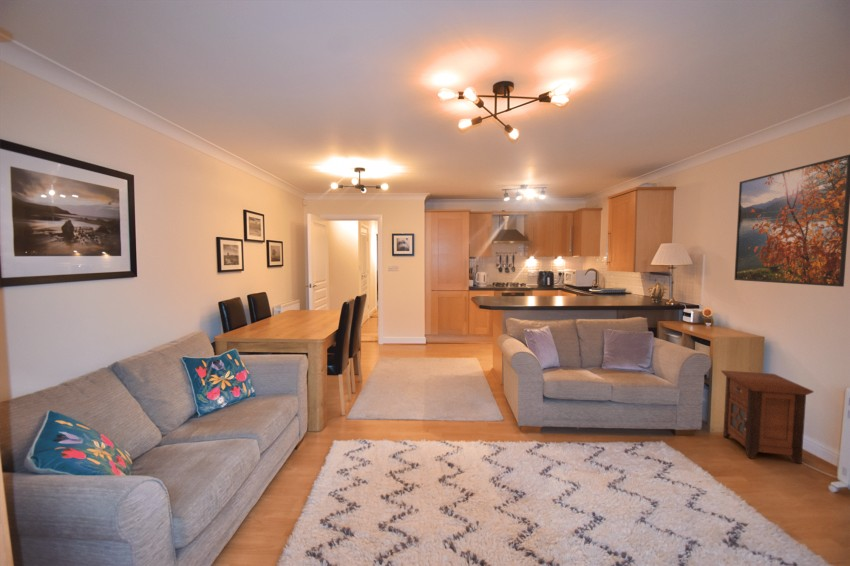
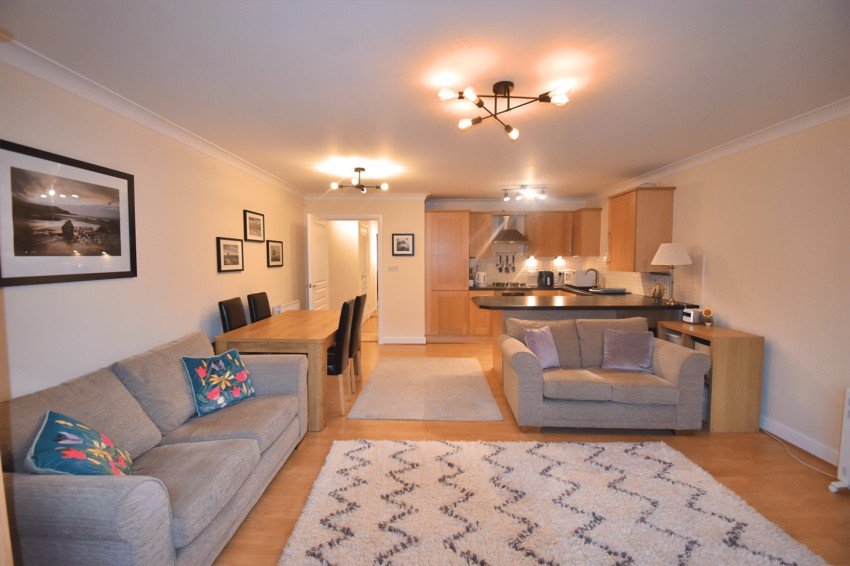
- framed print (784, 226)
- nightstand (761, 414)
